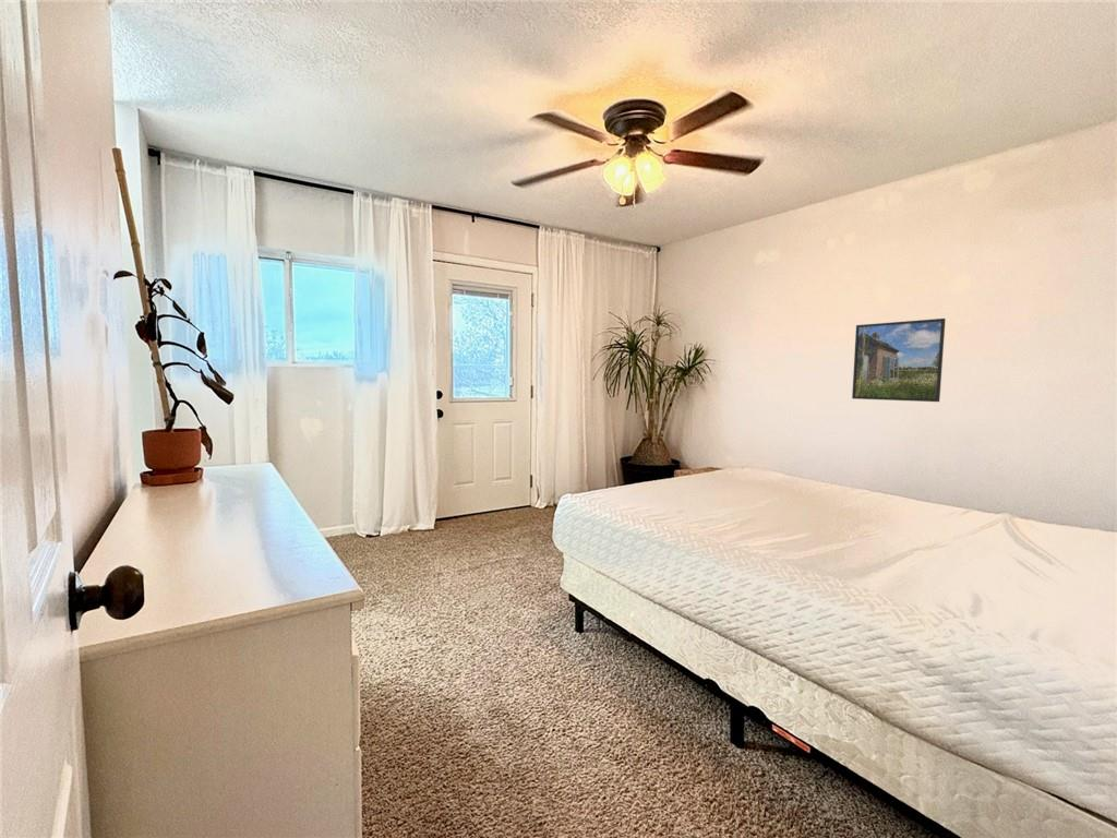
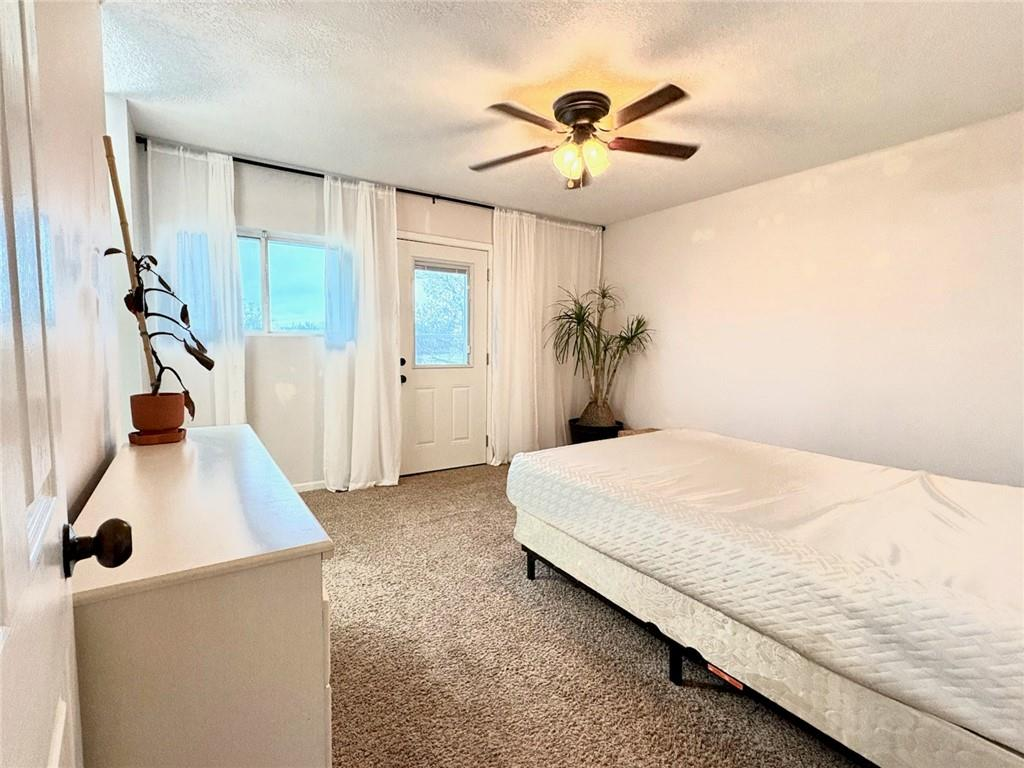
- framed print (896, 361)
